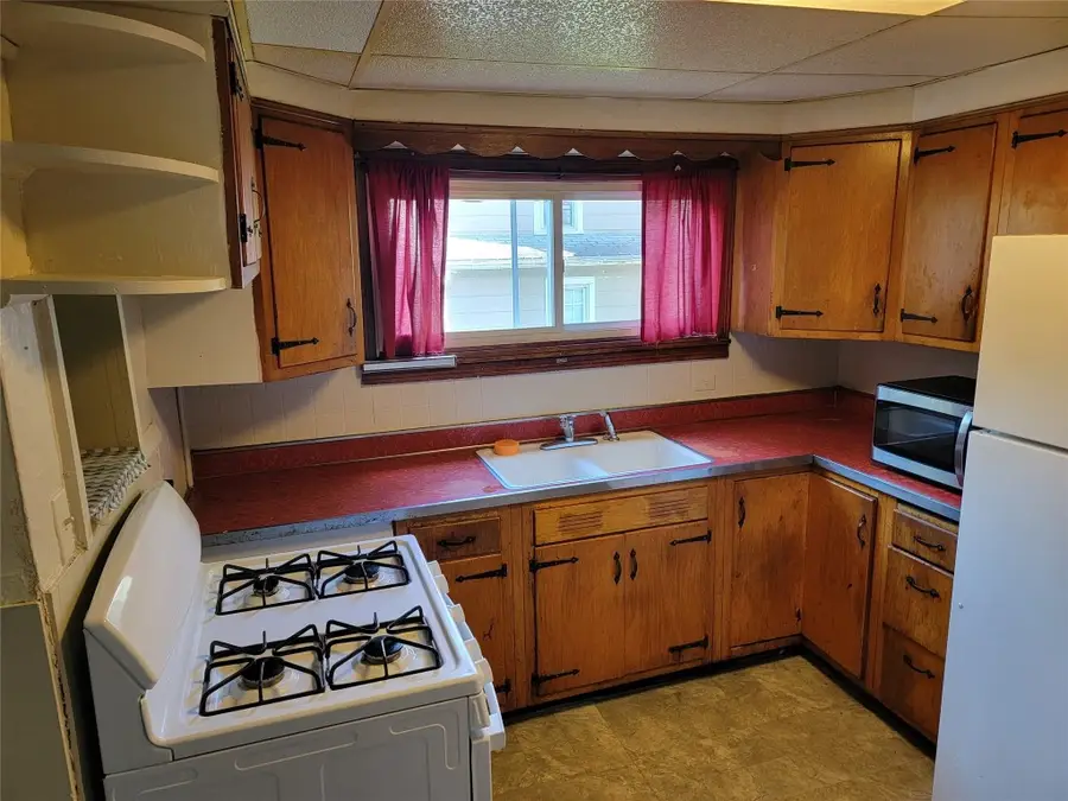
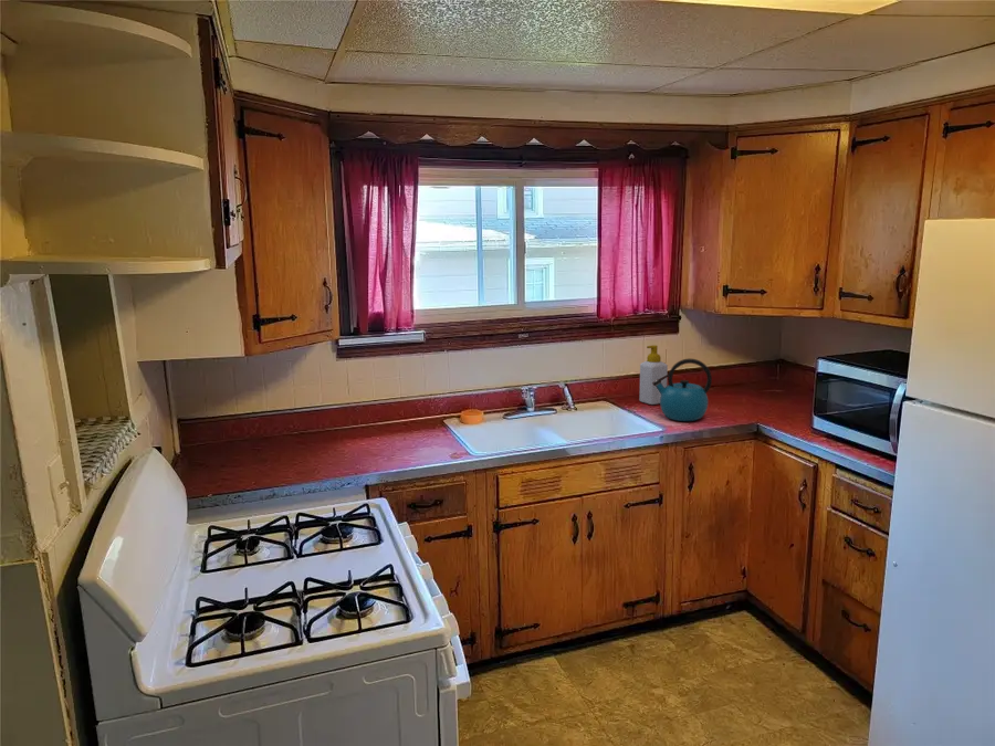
+ kettle (681, 388)
+ soap bottle (653, 374)
